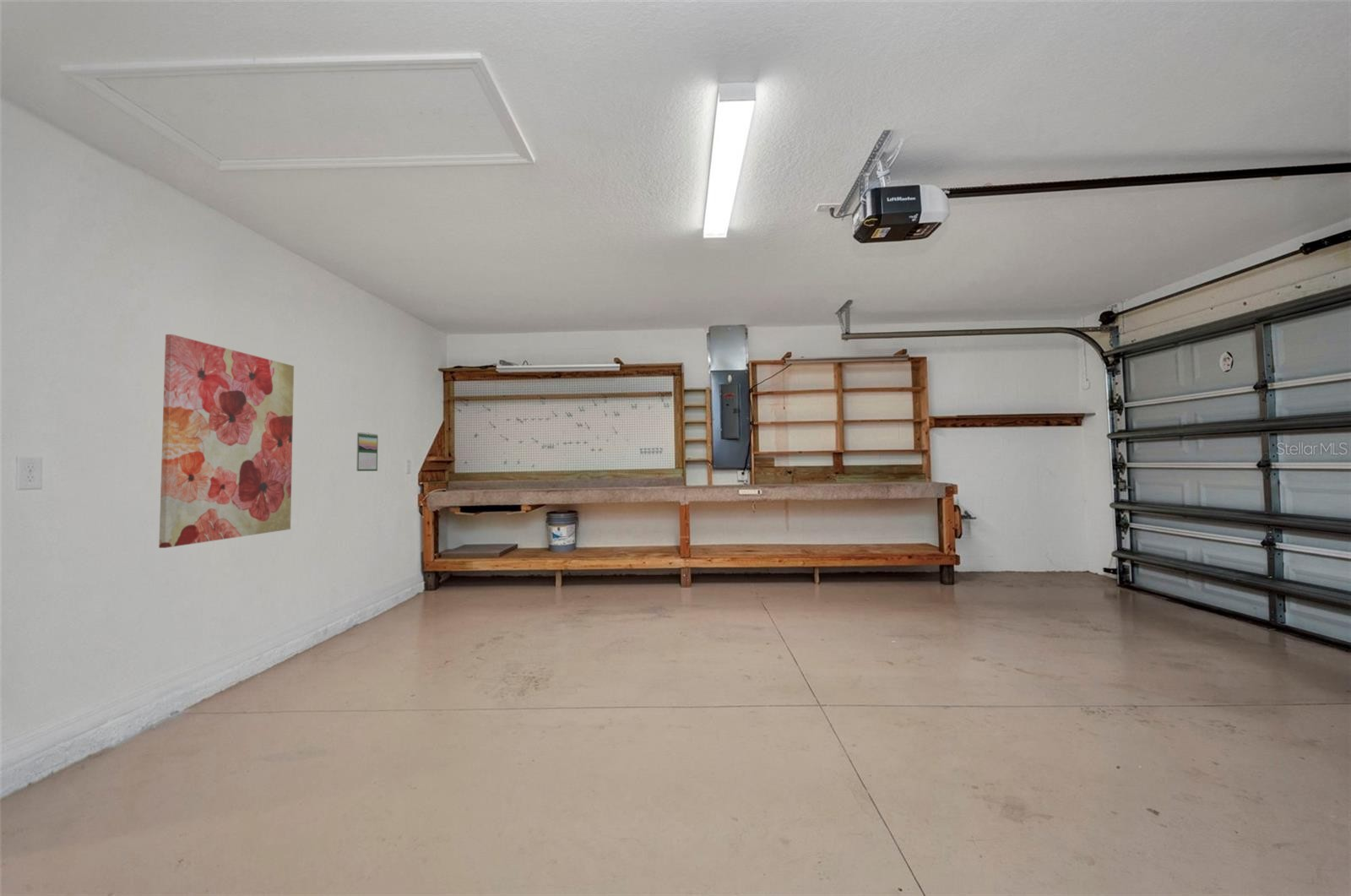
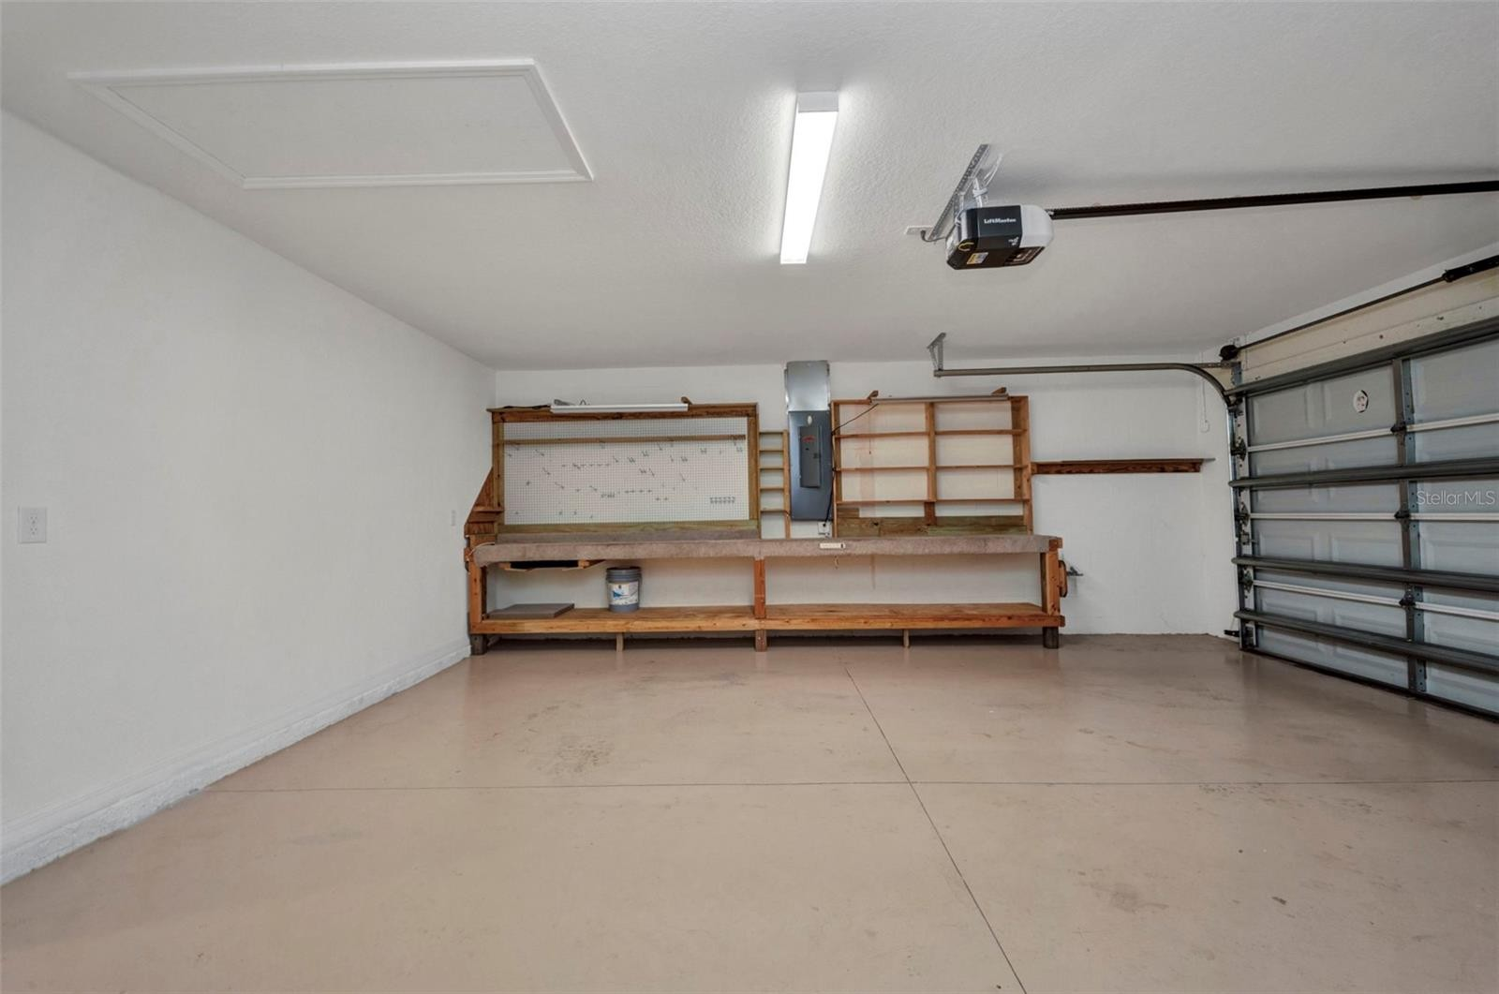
- calendar (367, 451)
- wall art (236, 443)
